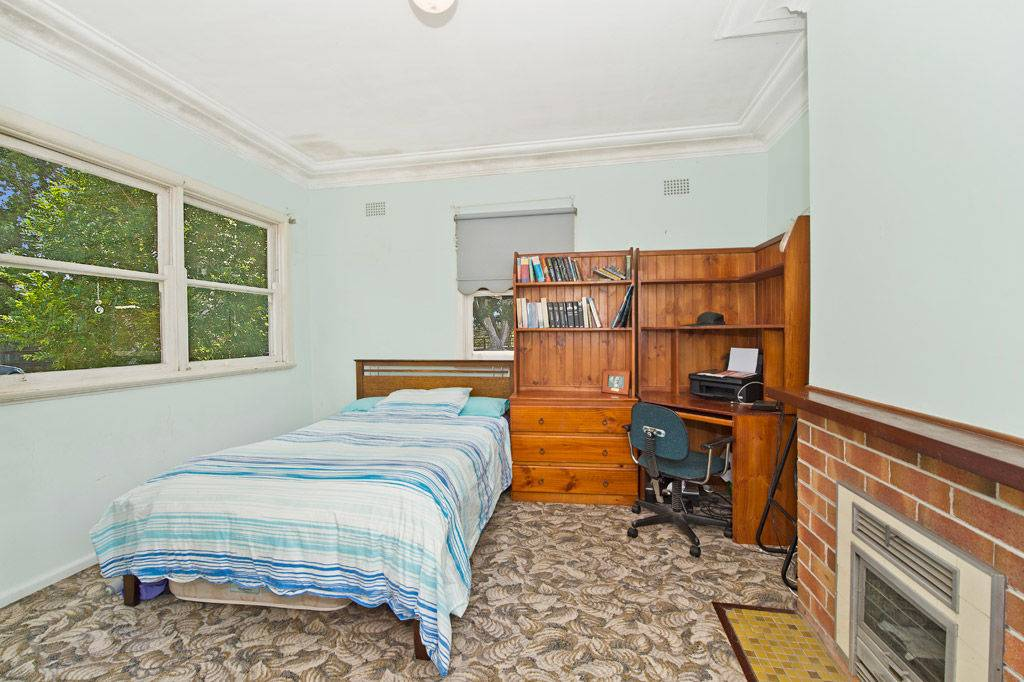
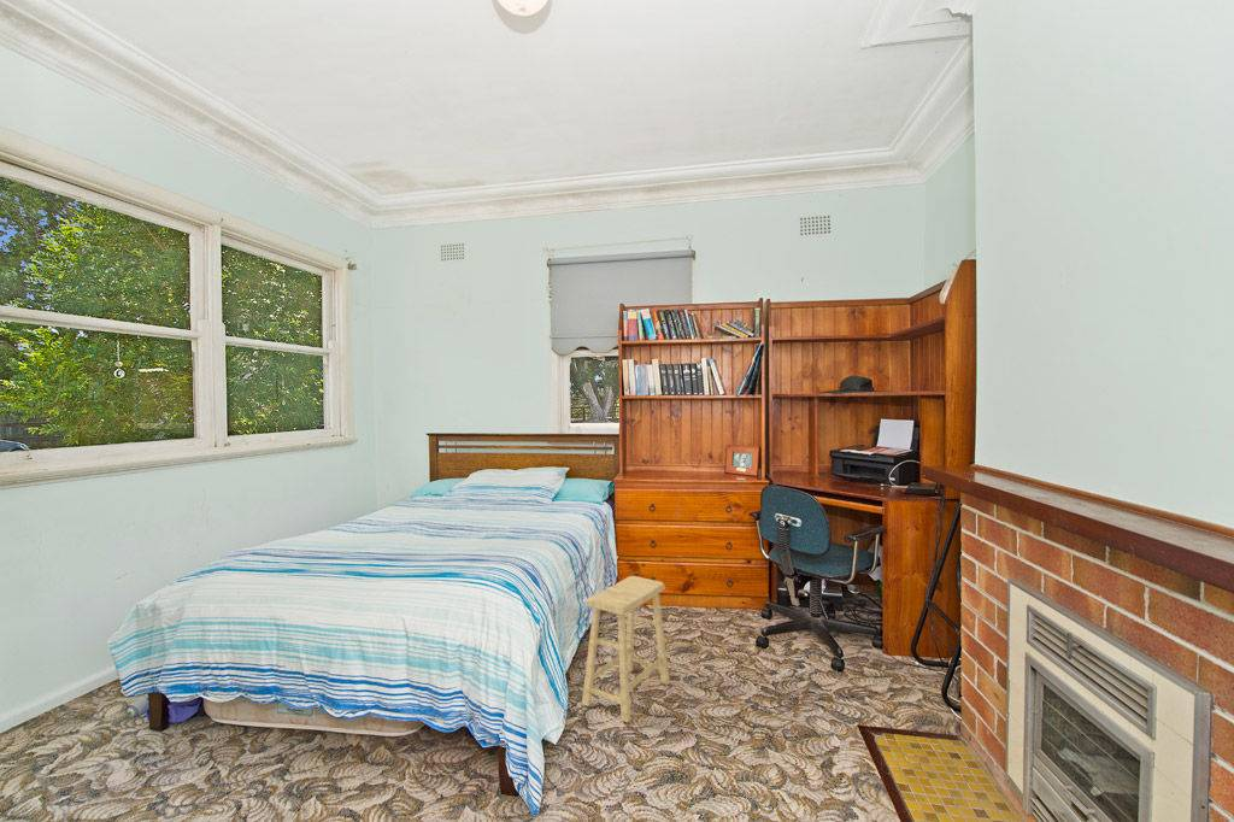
+ footstool (627, 641)
